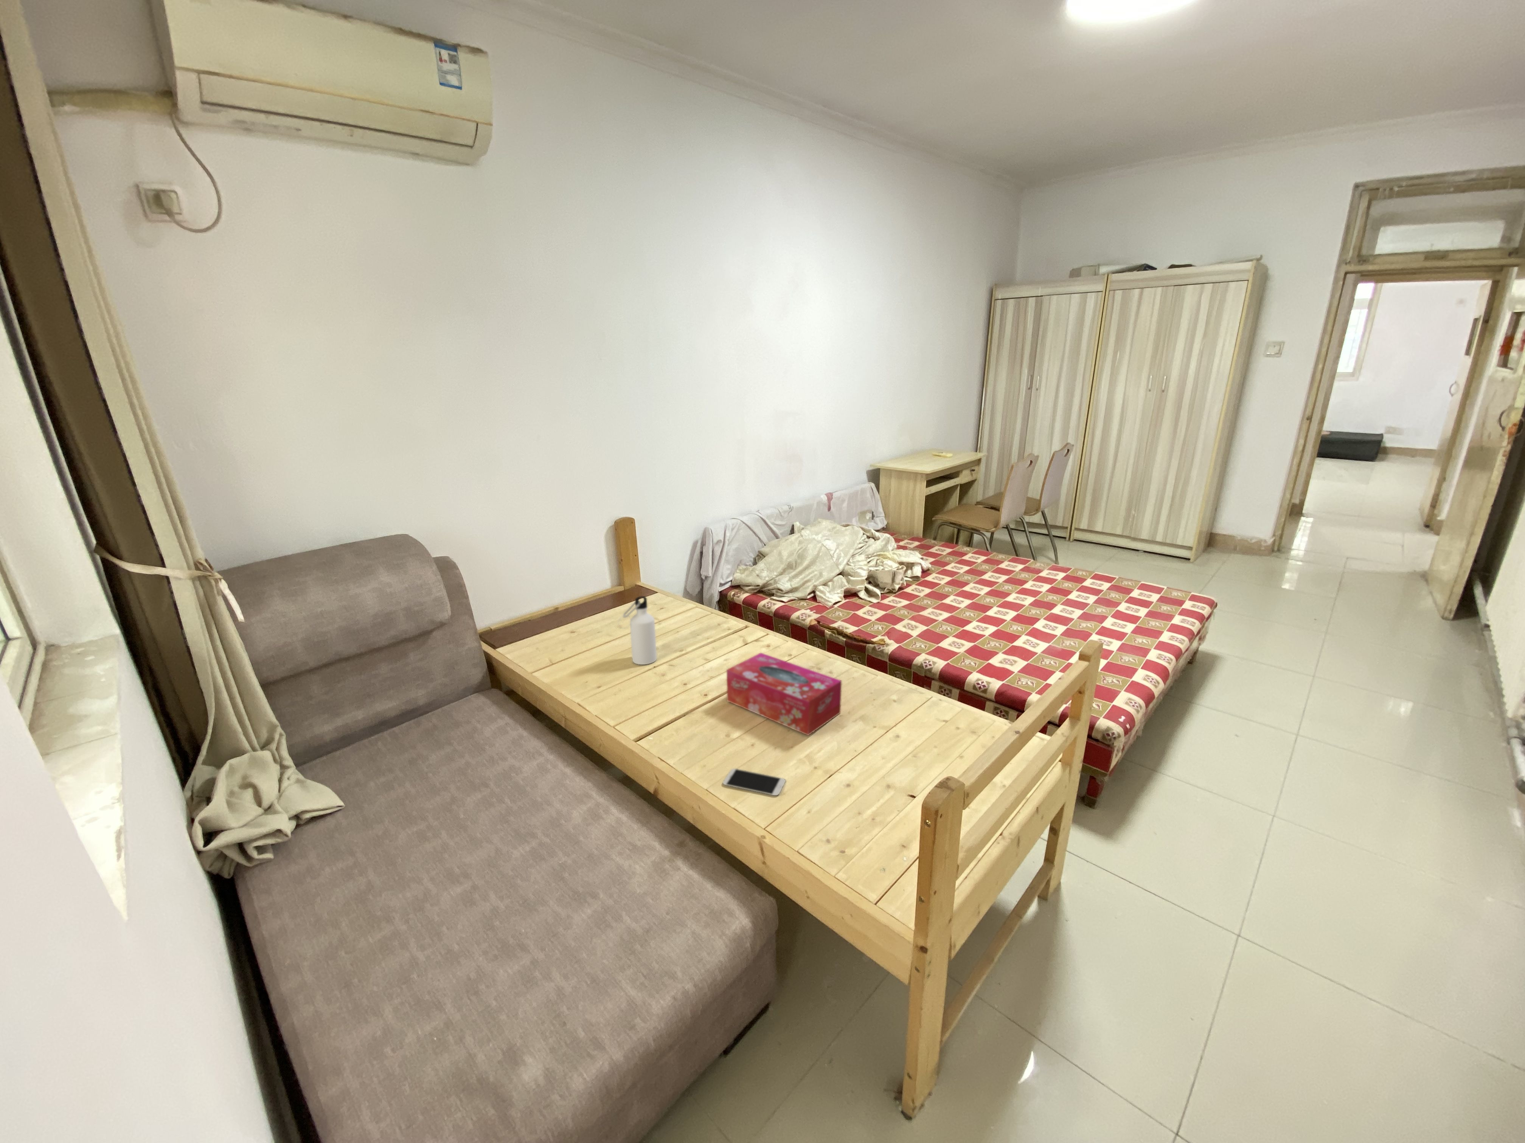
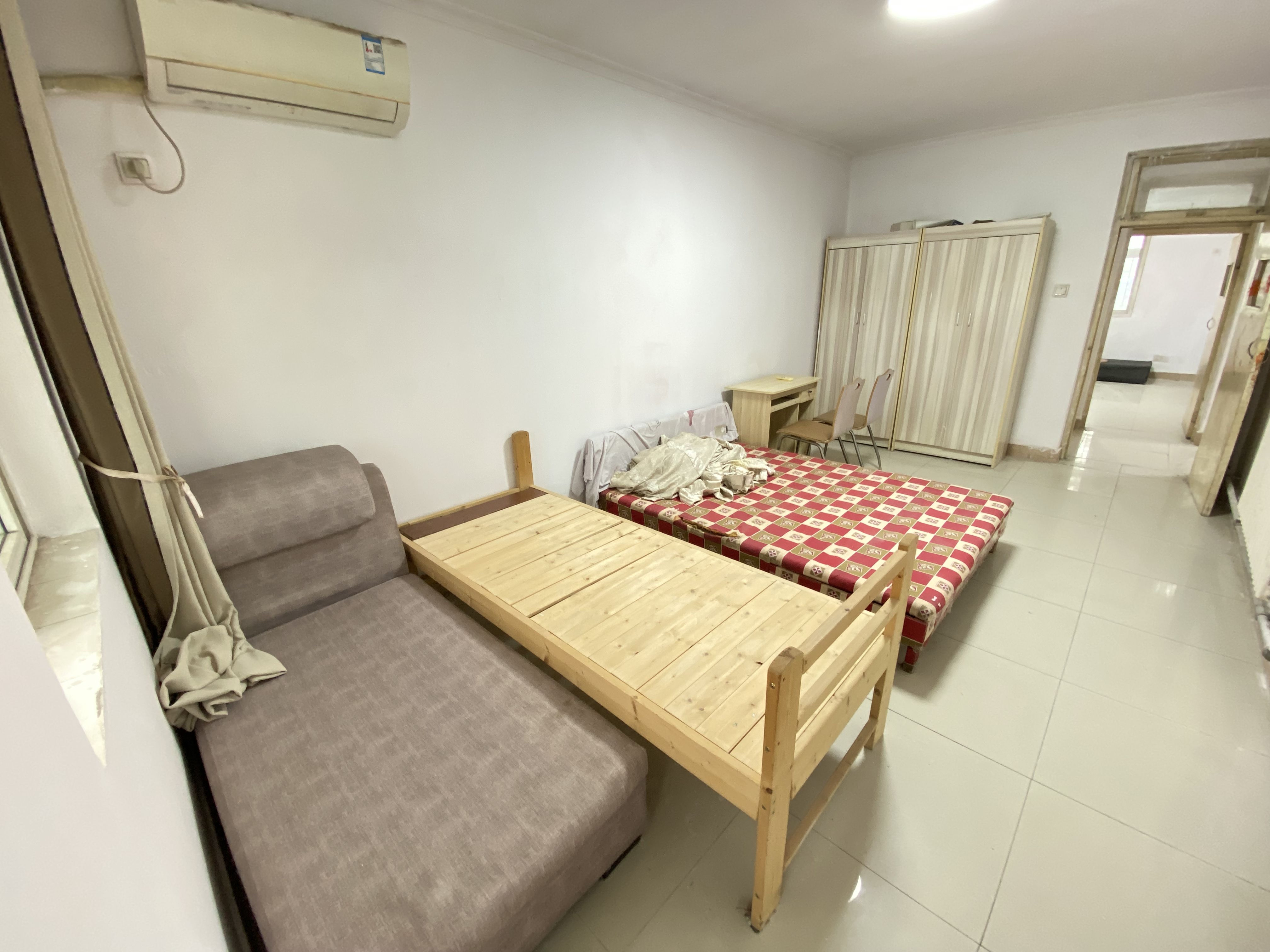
- tissue box (783, 690)
- water bottle (636, 629)
- smartphone (754, 782)
